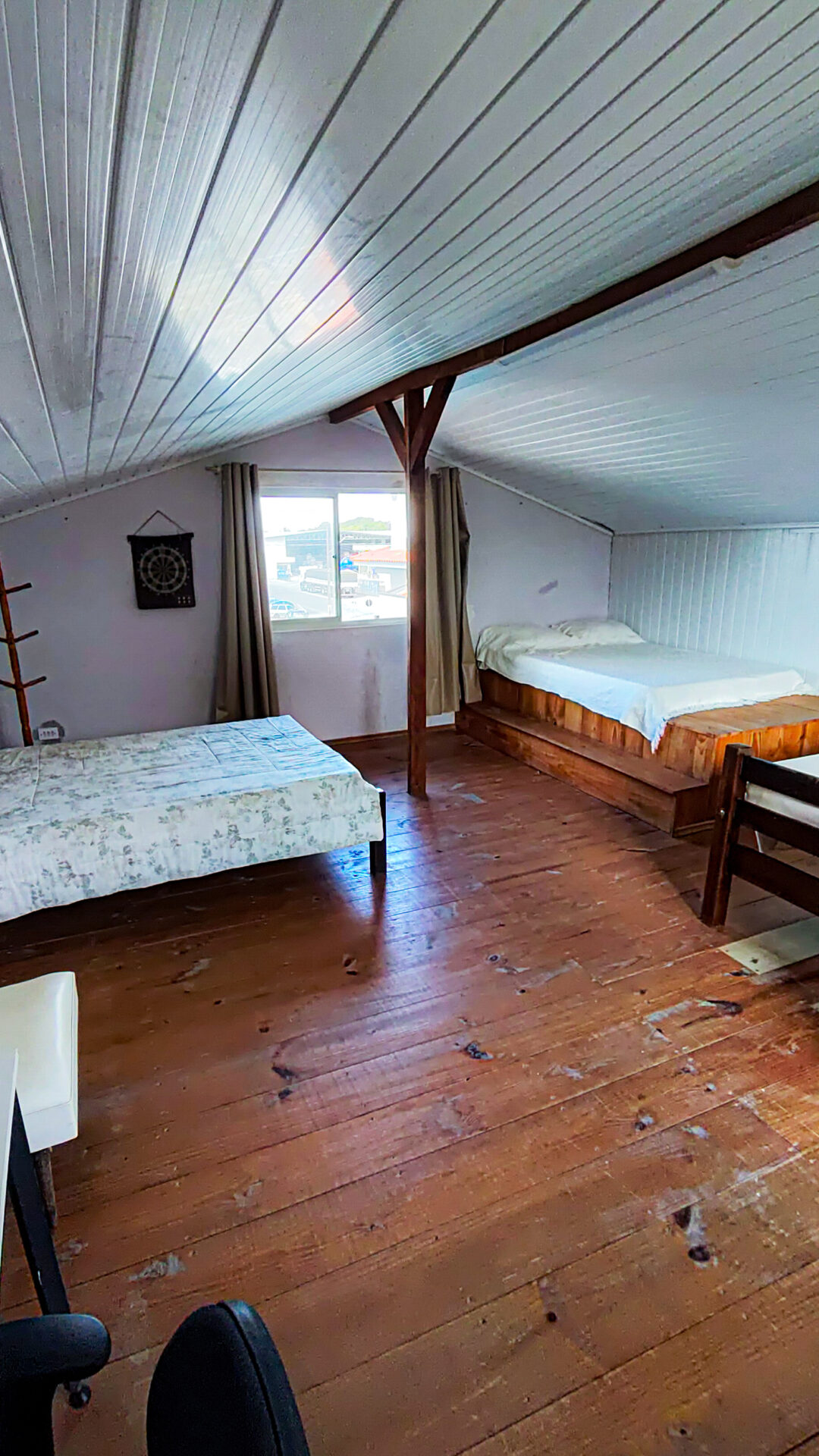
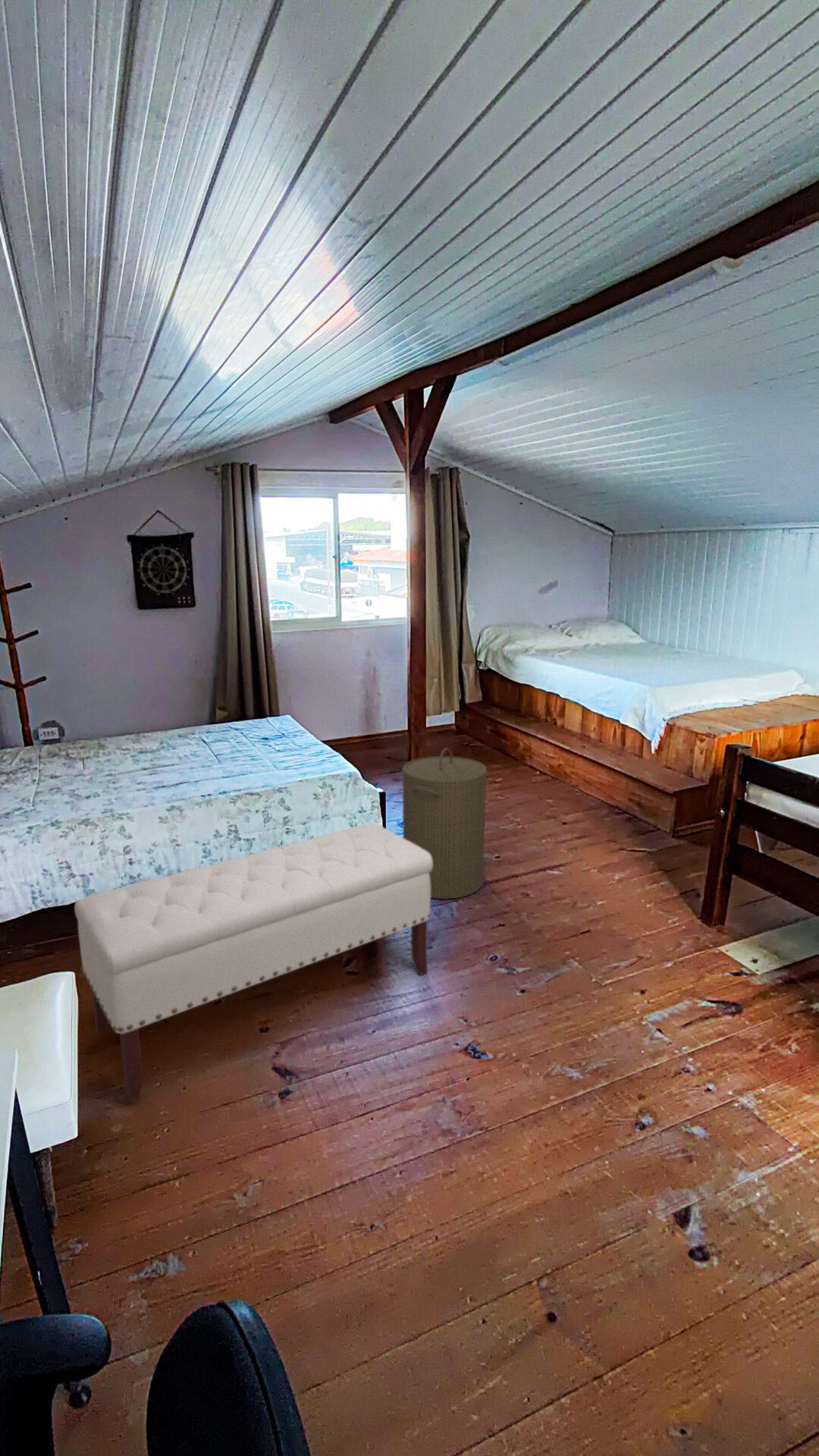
+ bench (268, 937)
+ laundry hamper (444, 816)
